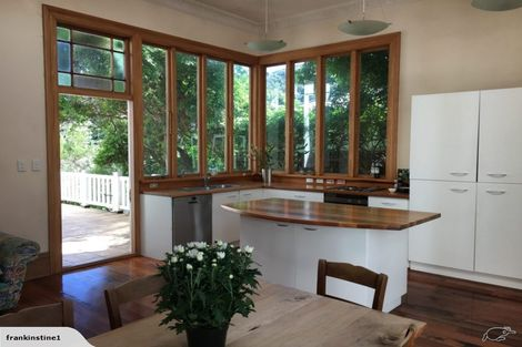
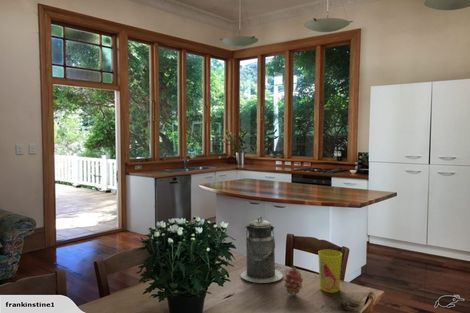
+ cup (329, 271)
+ canister (261, 246)
+ fruit (292, 279)
